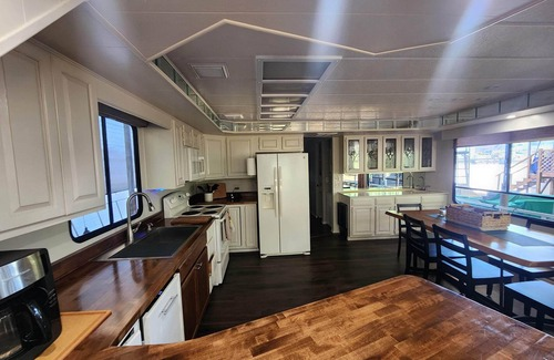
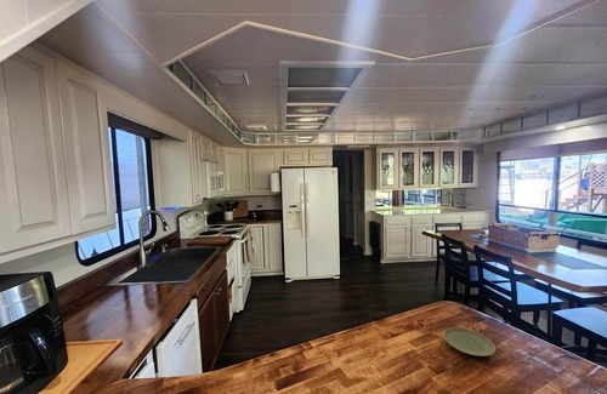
+ plate (467, 342)
